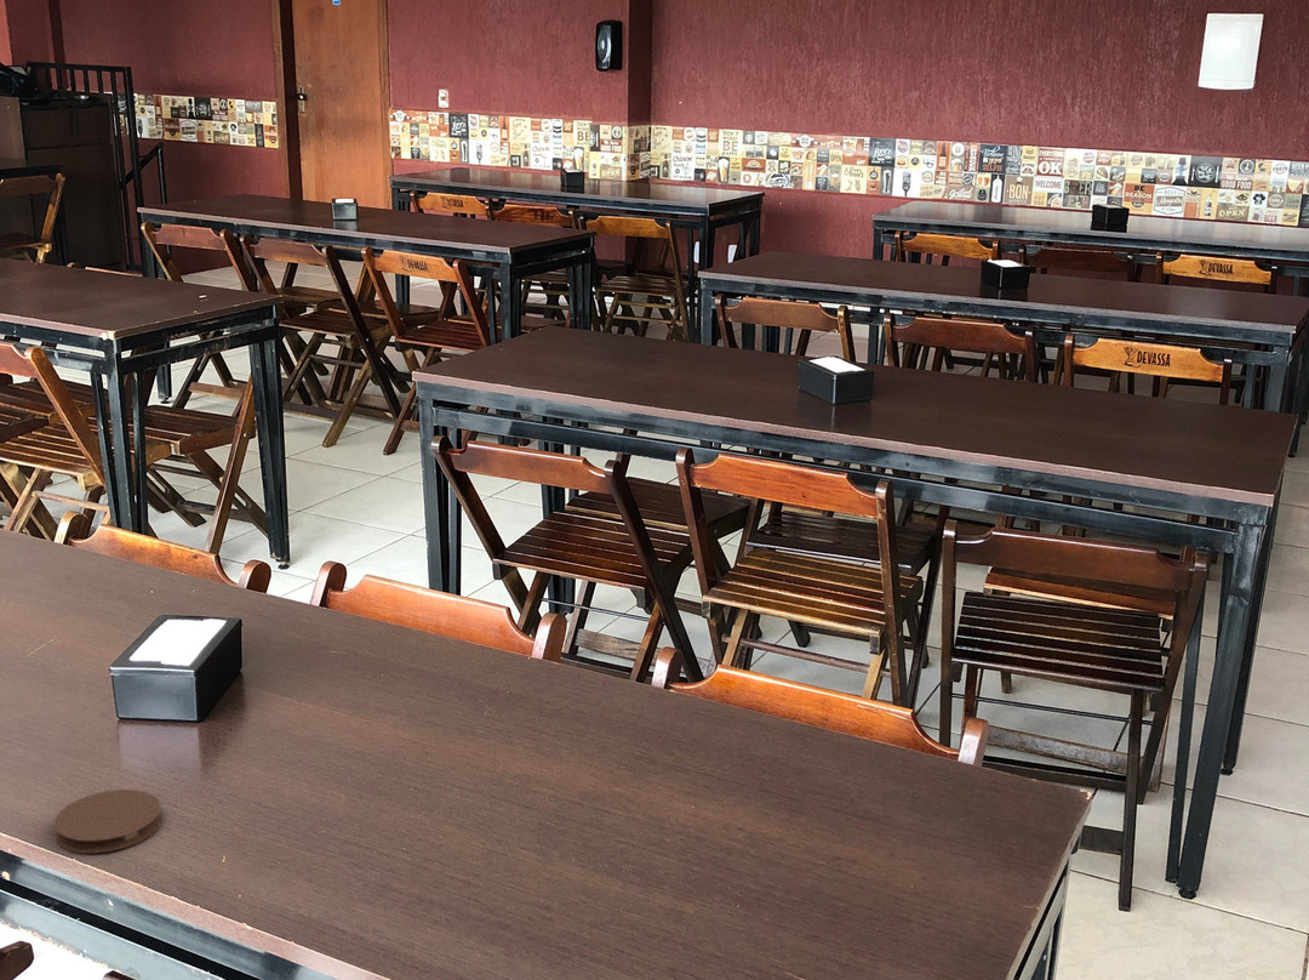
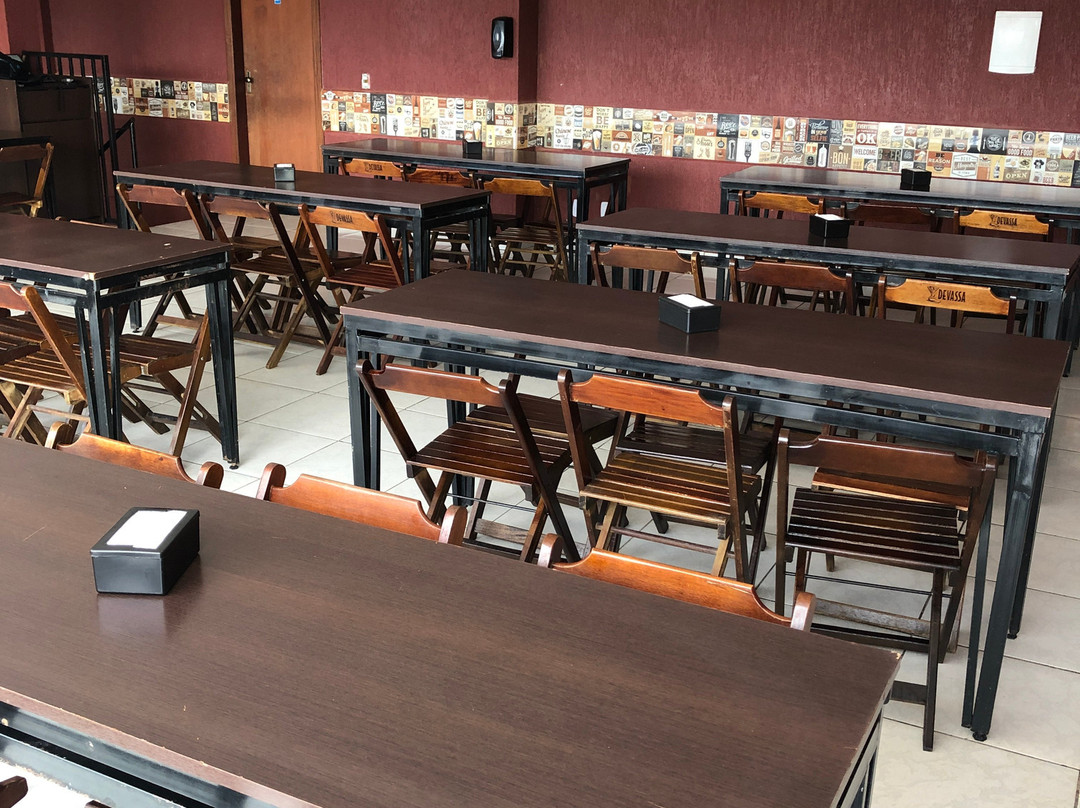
- coaster (108, 820)
